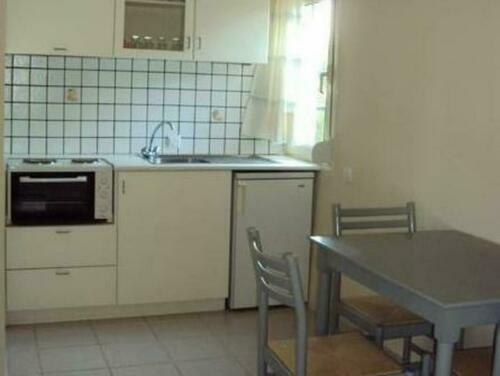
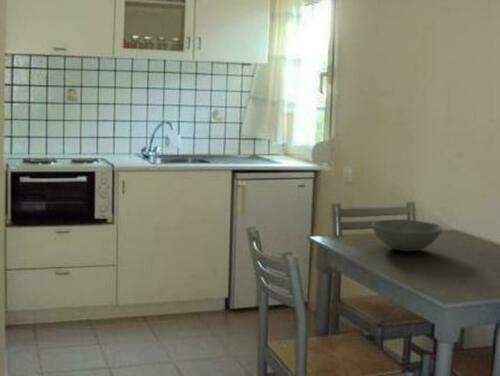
+ bowl (406, 236)
